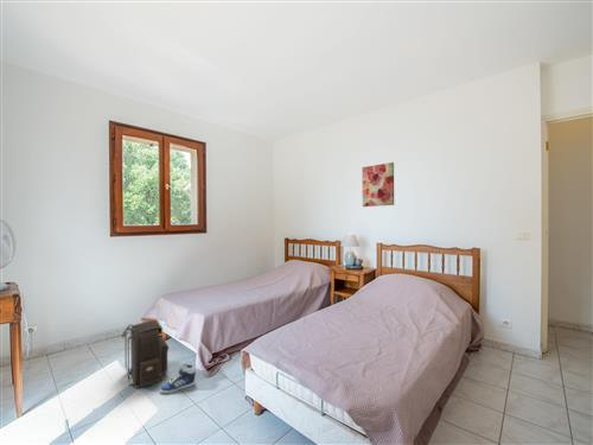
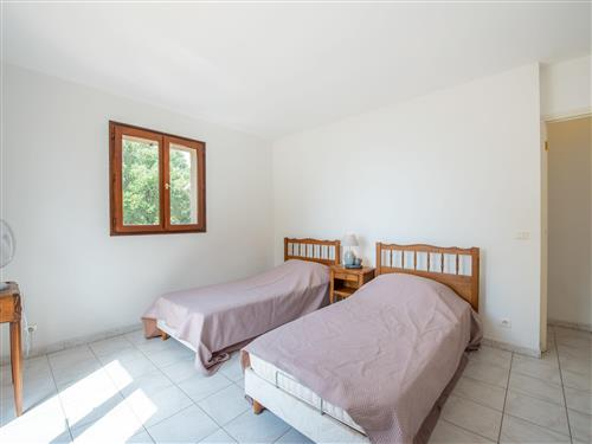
- sneaker (178, 375)
- wall art (377, 185)
- backpack (145, 349)
